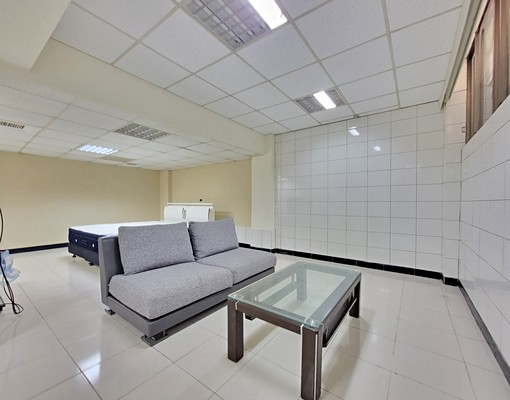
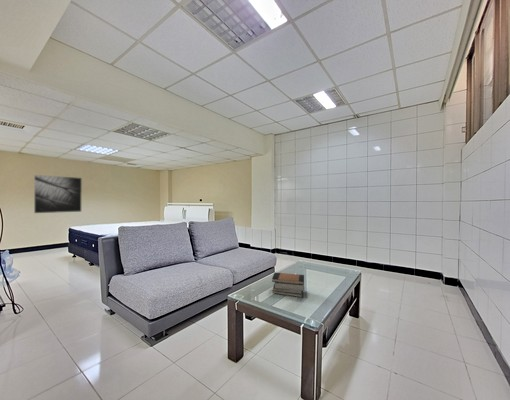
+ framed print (59, 194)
+ book stack (288, 284)
